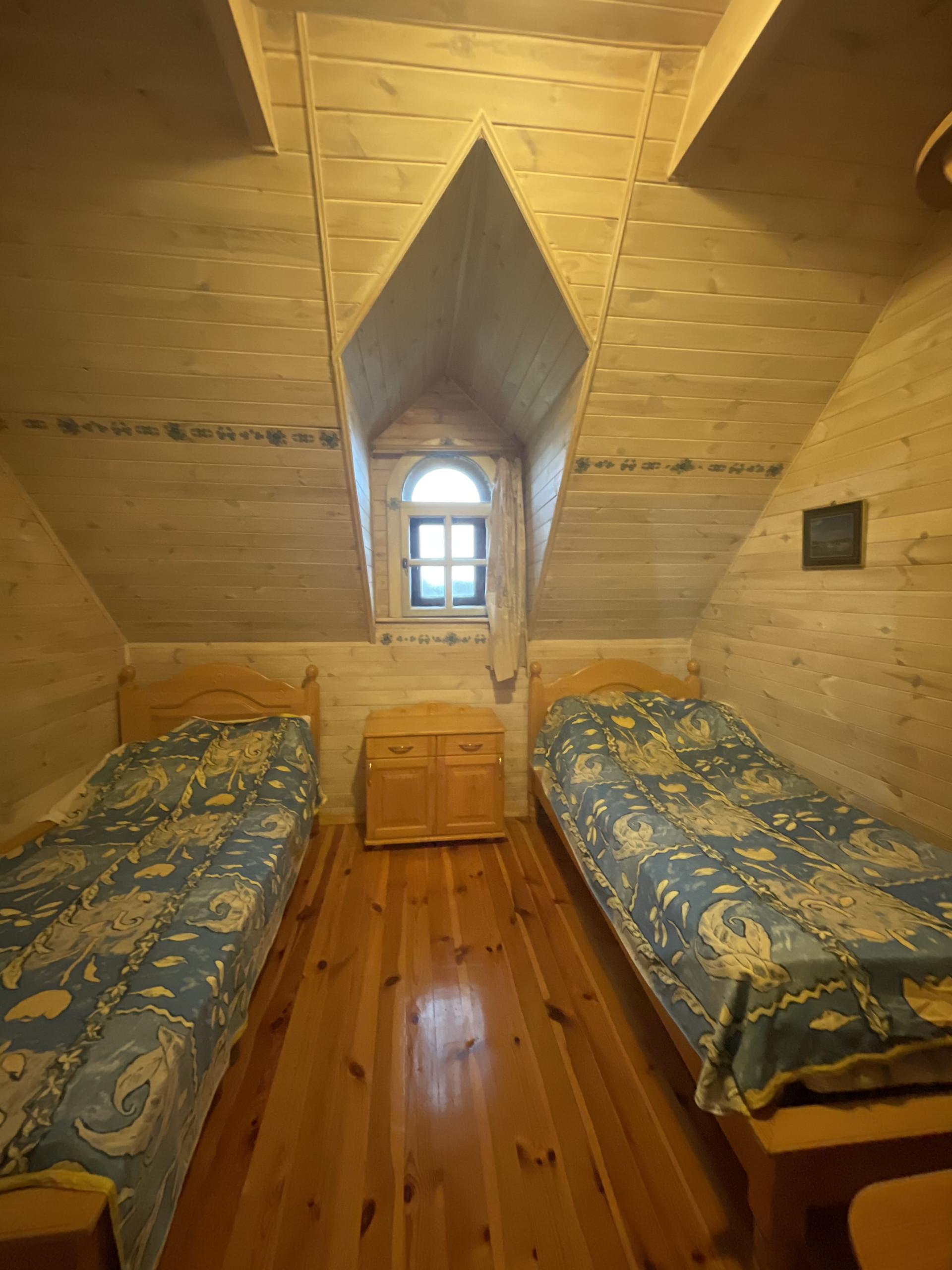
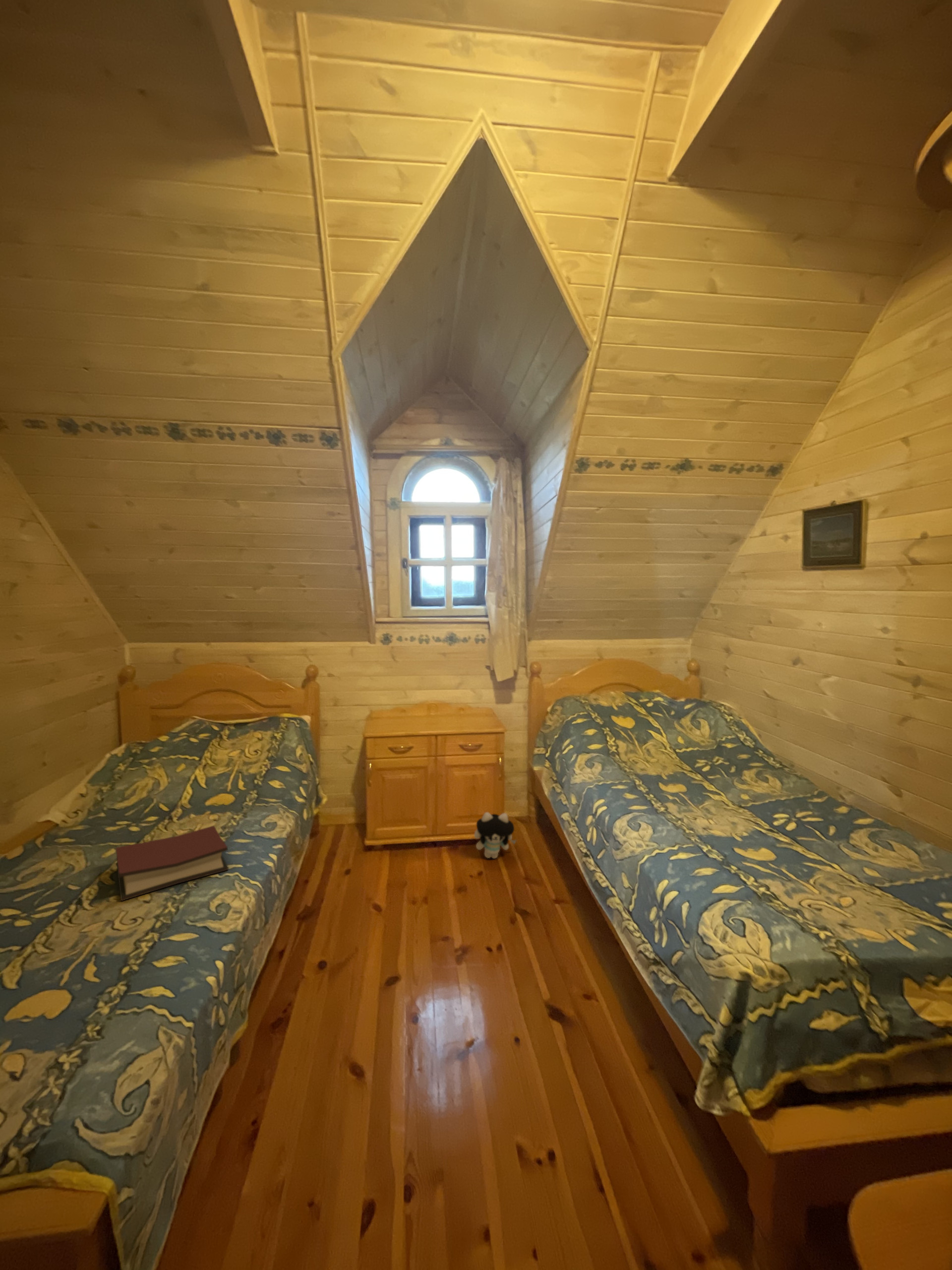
+ plush toy (495, 834)
+ hardback book (172, 856)
